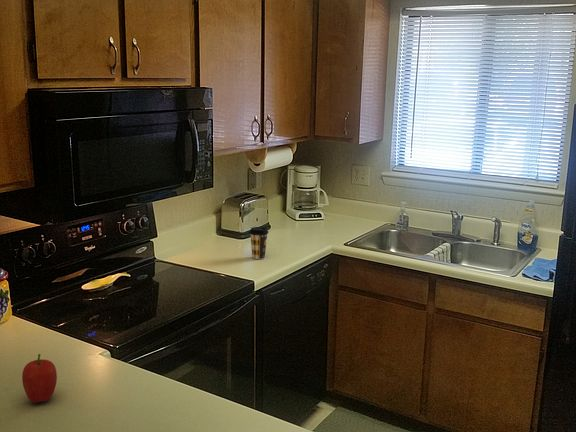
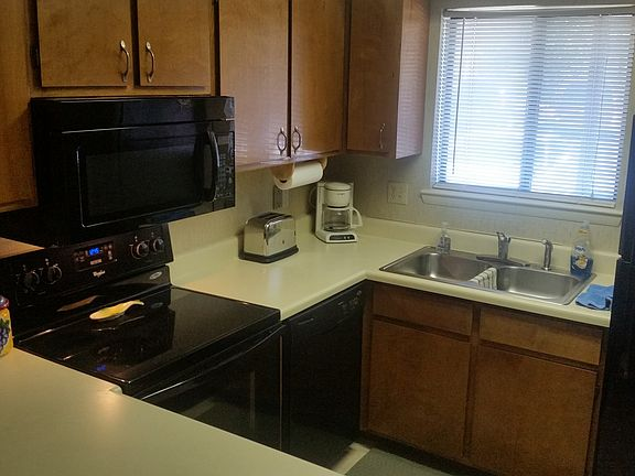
- coffee cup (258, 243)
- fruit (39, 378)
